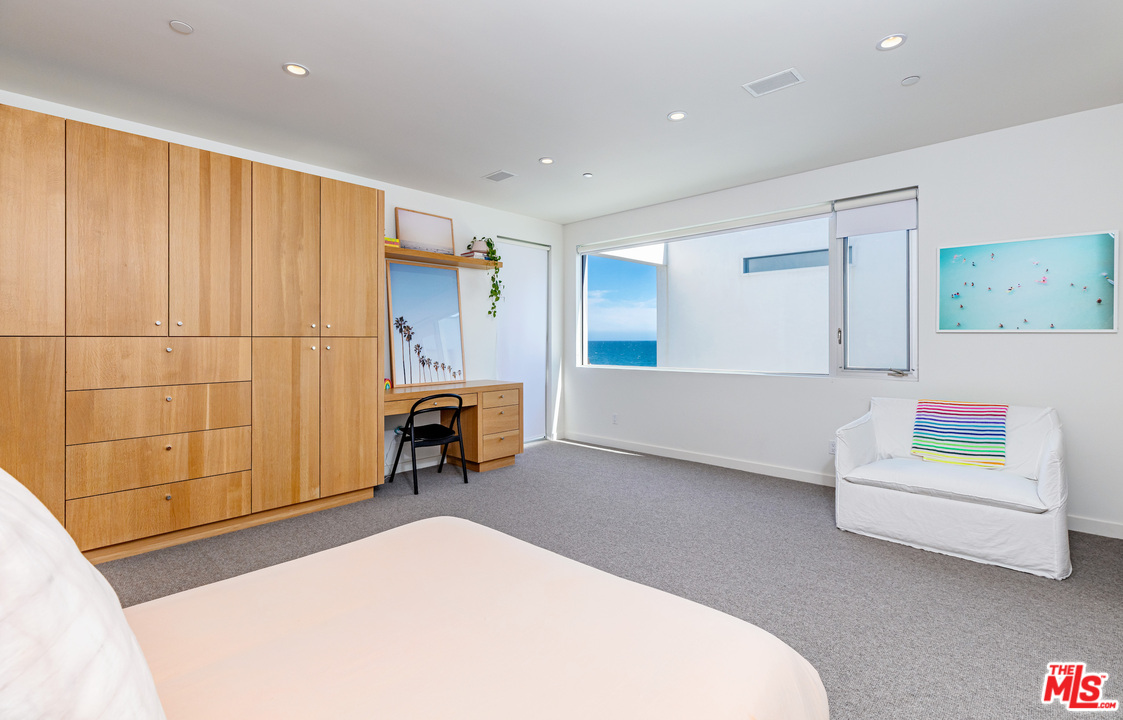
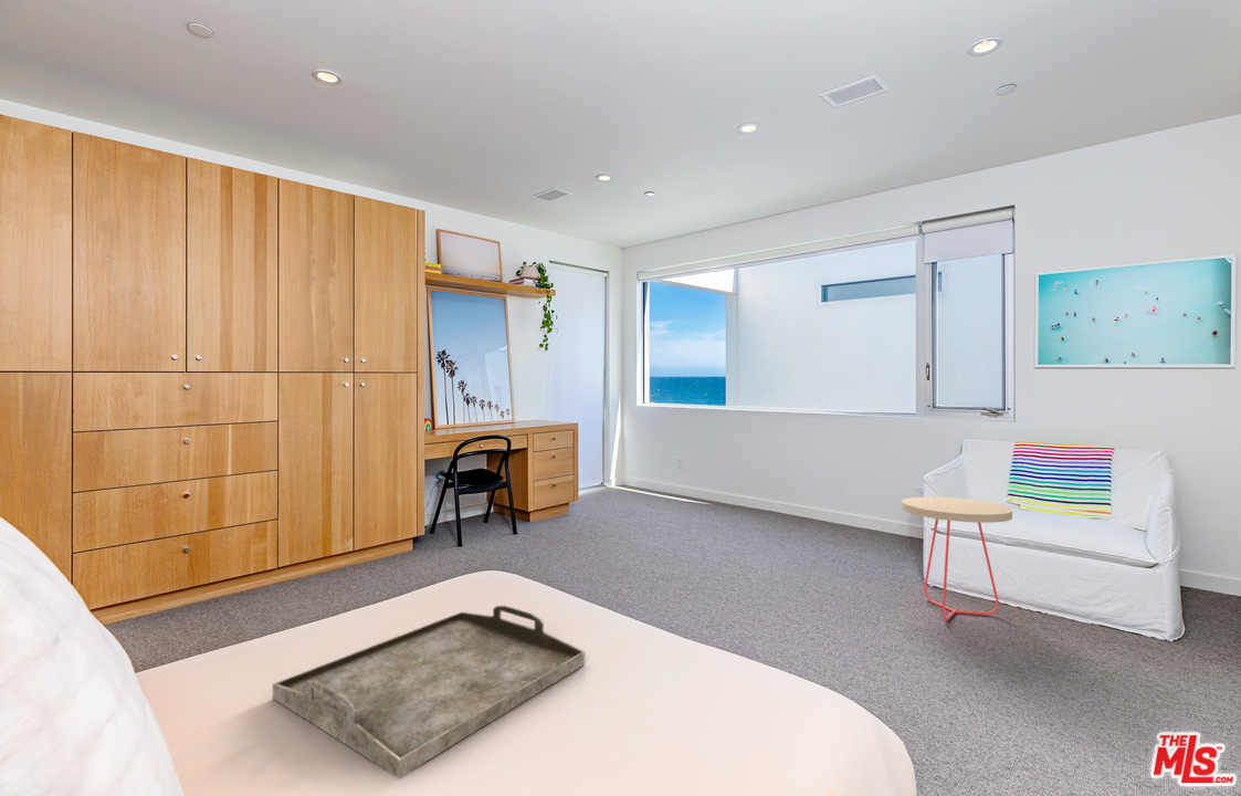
+ serving tray (438, 661)
+ side table (947, 558)
